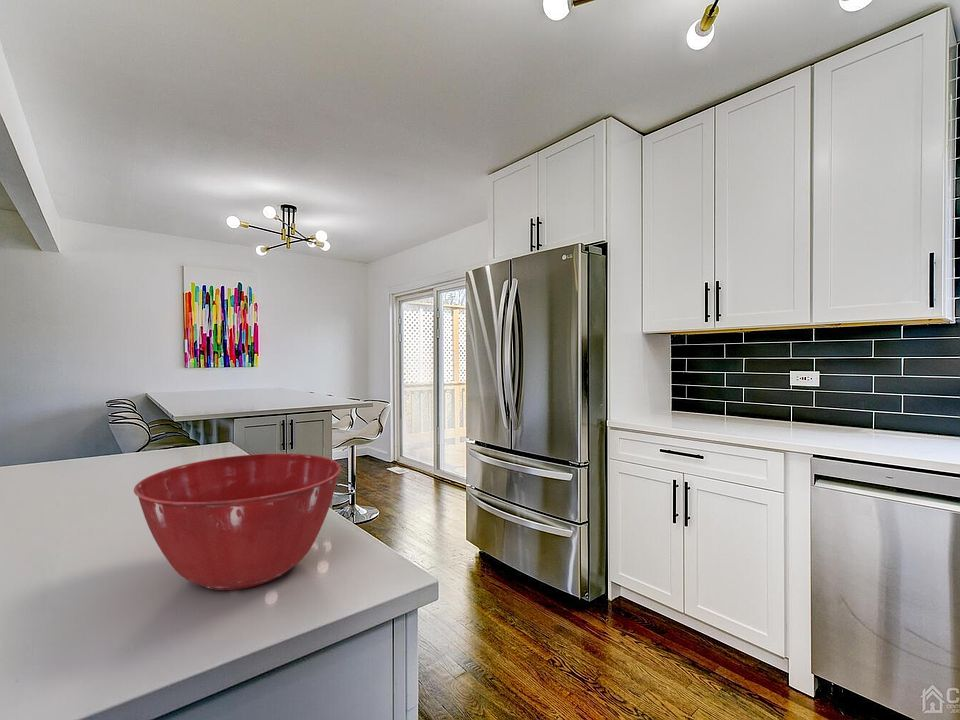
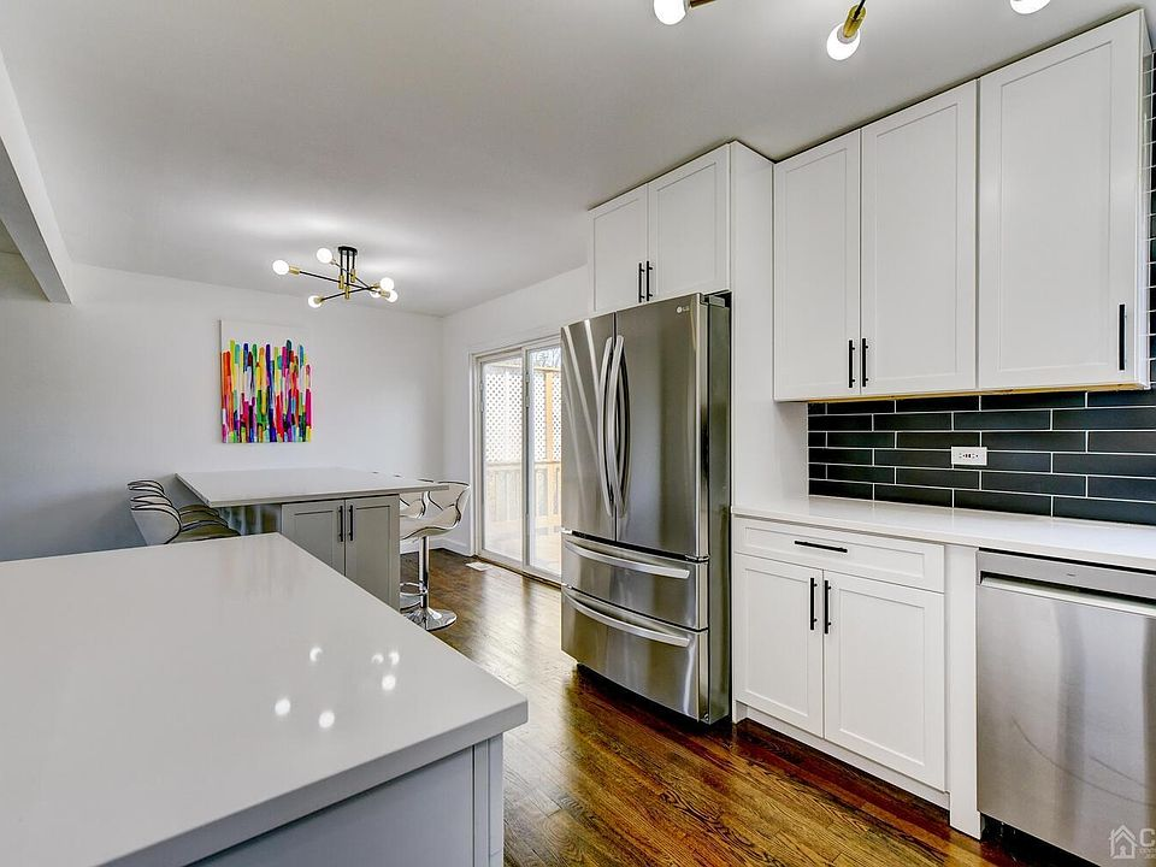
- mixing bowl (246, 520)
